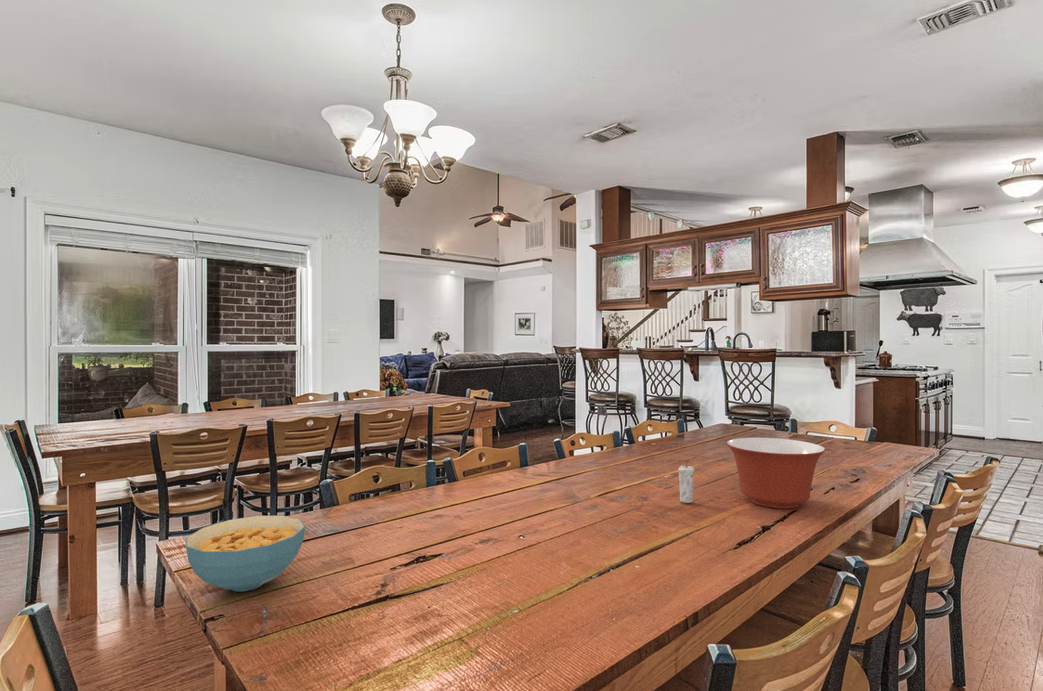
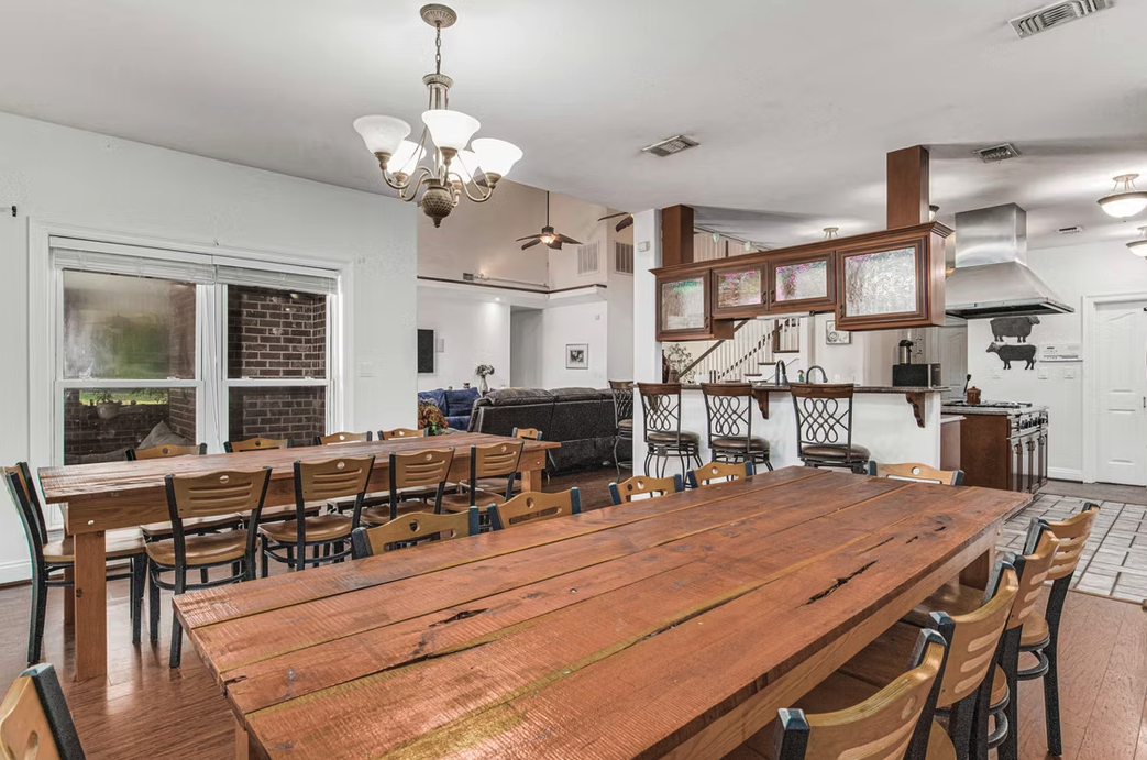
- candle (686, 480)
- mixing bowl (774, 473)
- cereal bowl (247, 558)
